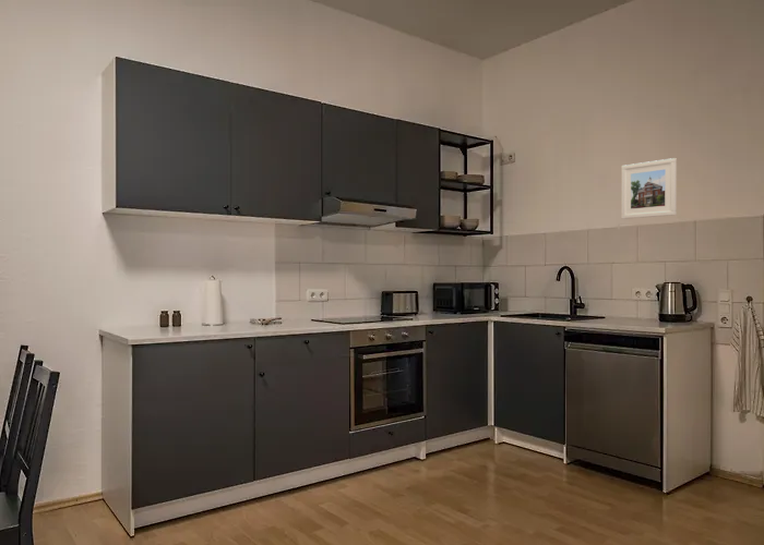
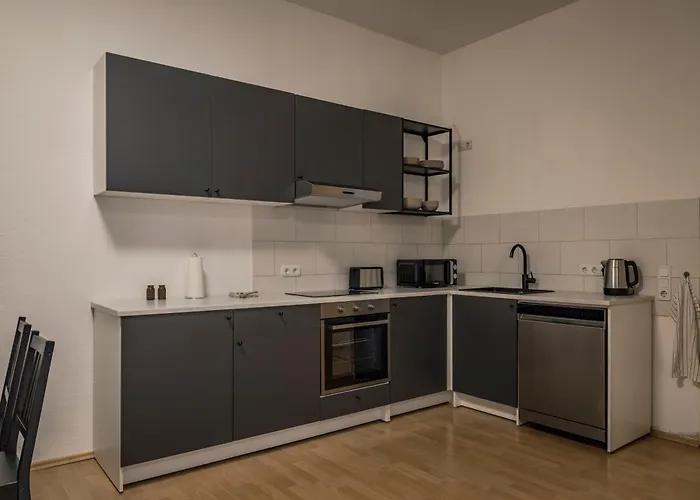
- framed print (647, 189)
